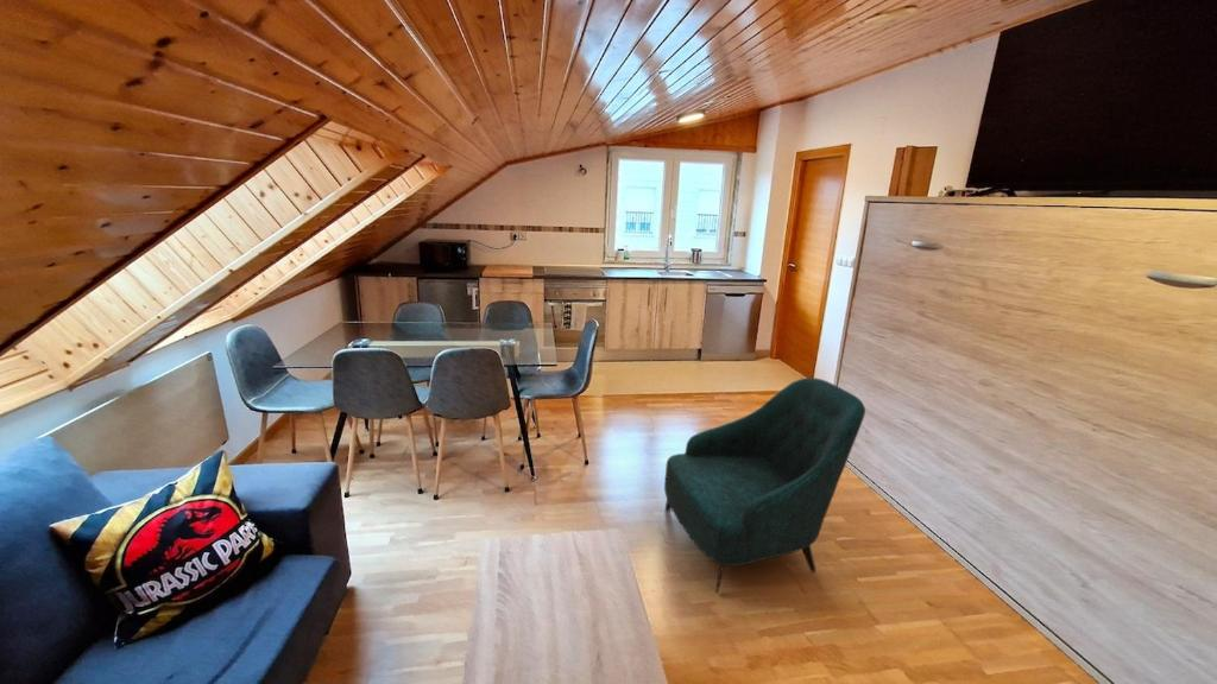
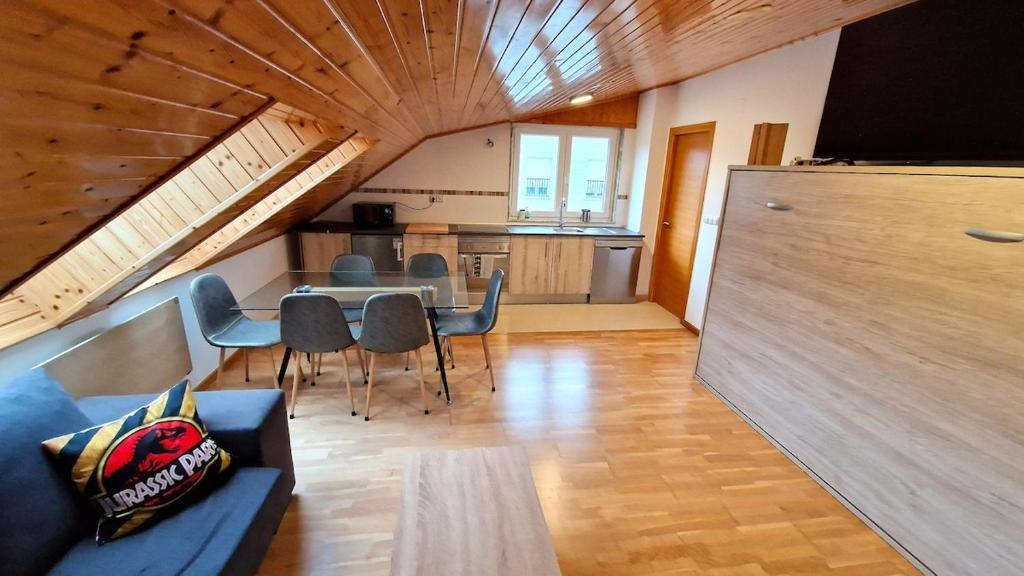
- armchair (750, 468)
